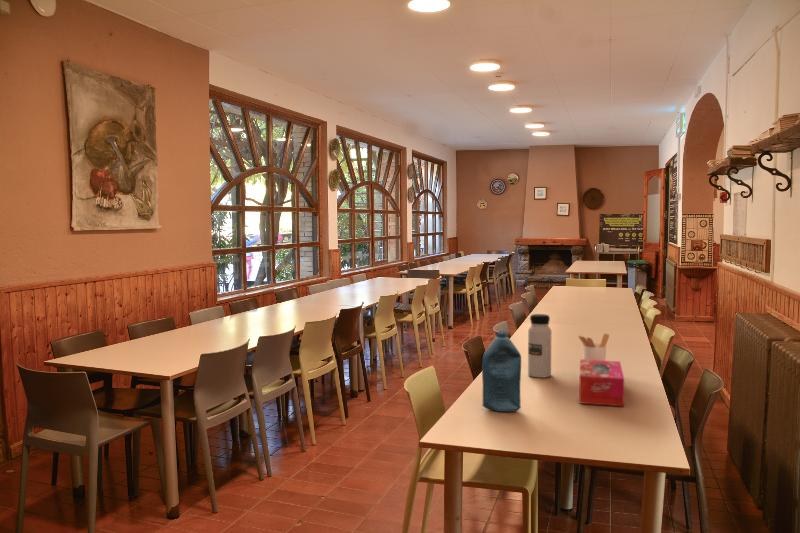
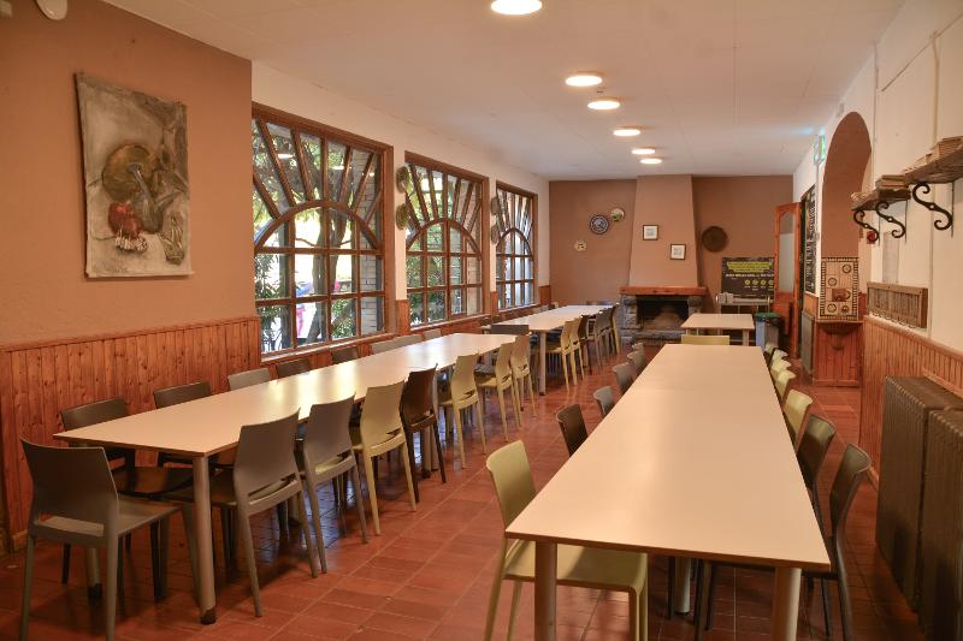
- utensil holder (591, 353)
- water bottle (539, 345)
- bottle (501, 371)
- tissue box (600, 381)
